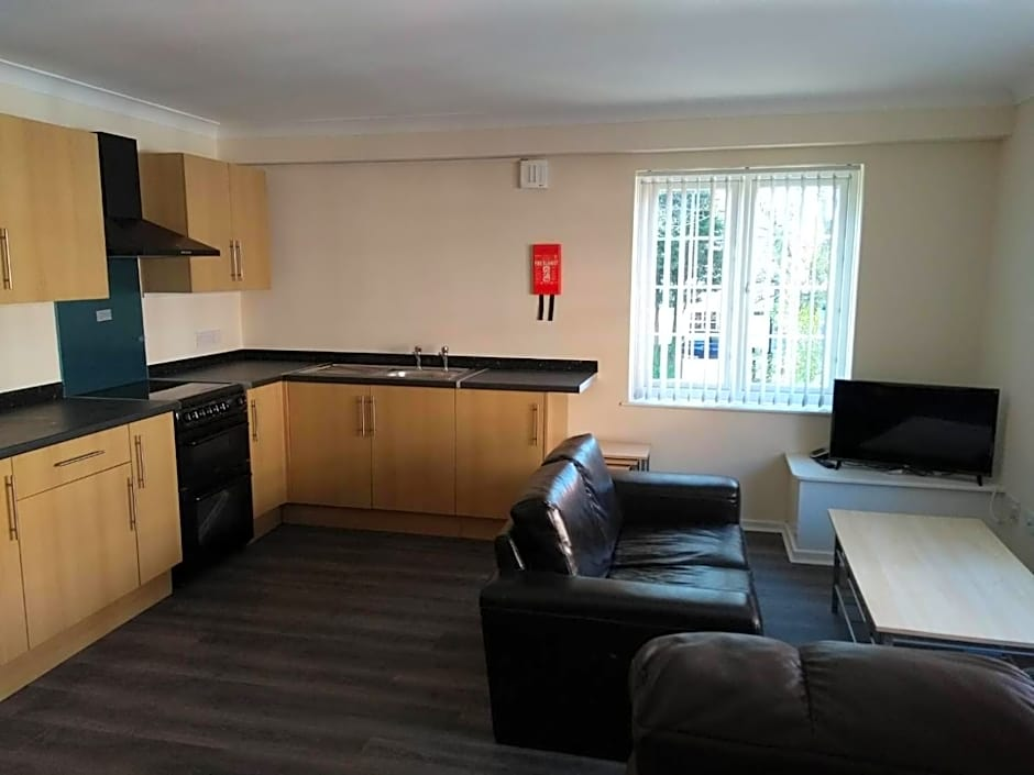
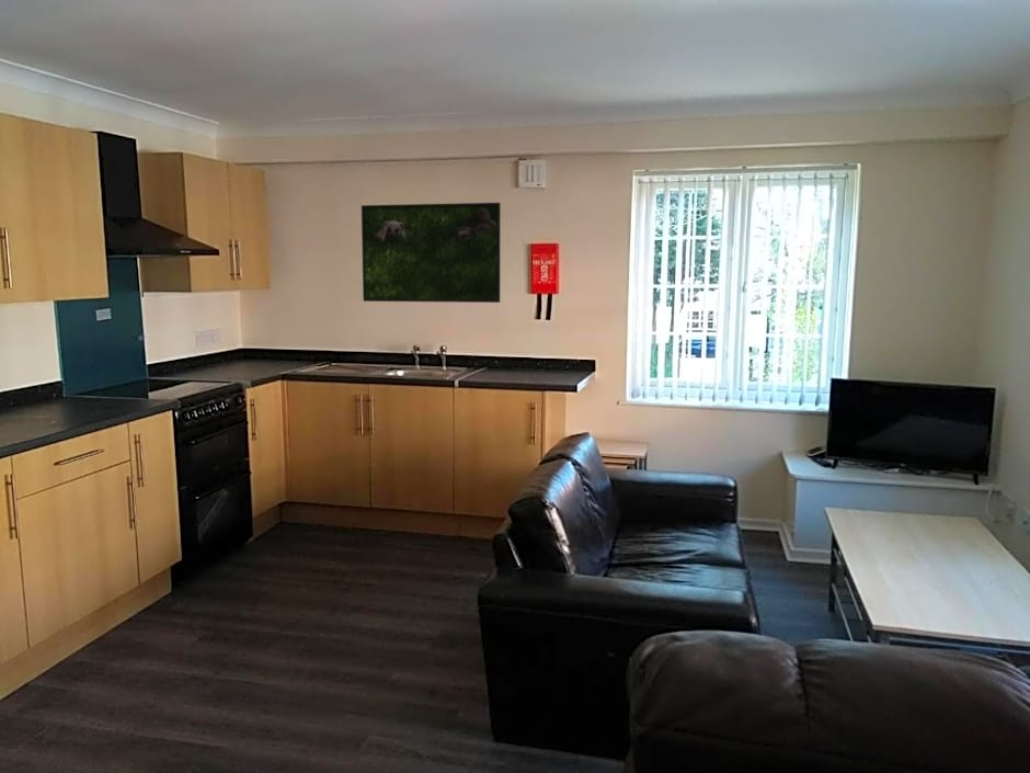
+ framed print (430, 253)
